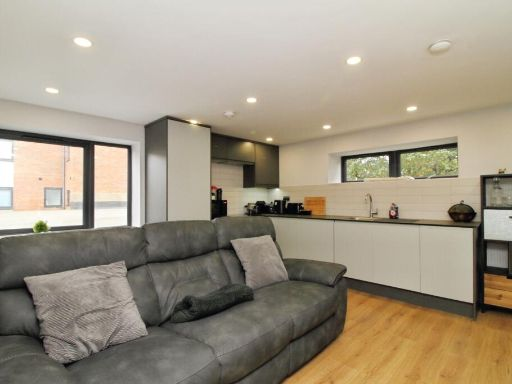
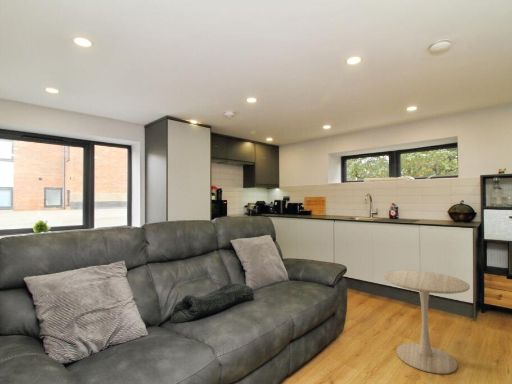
+ side table (424, 318)
